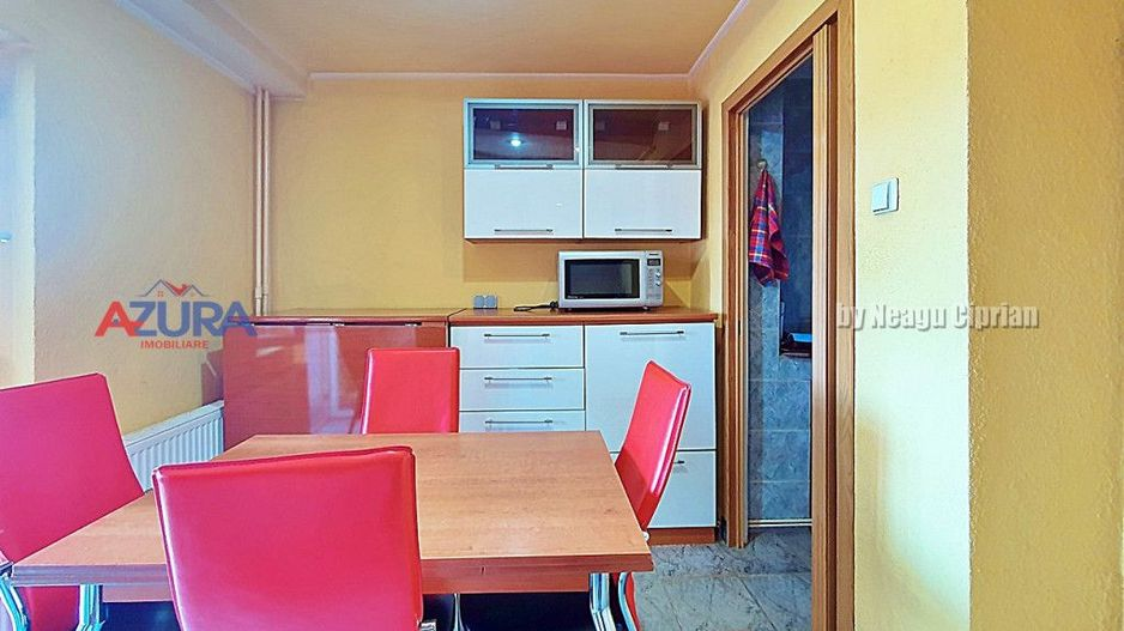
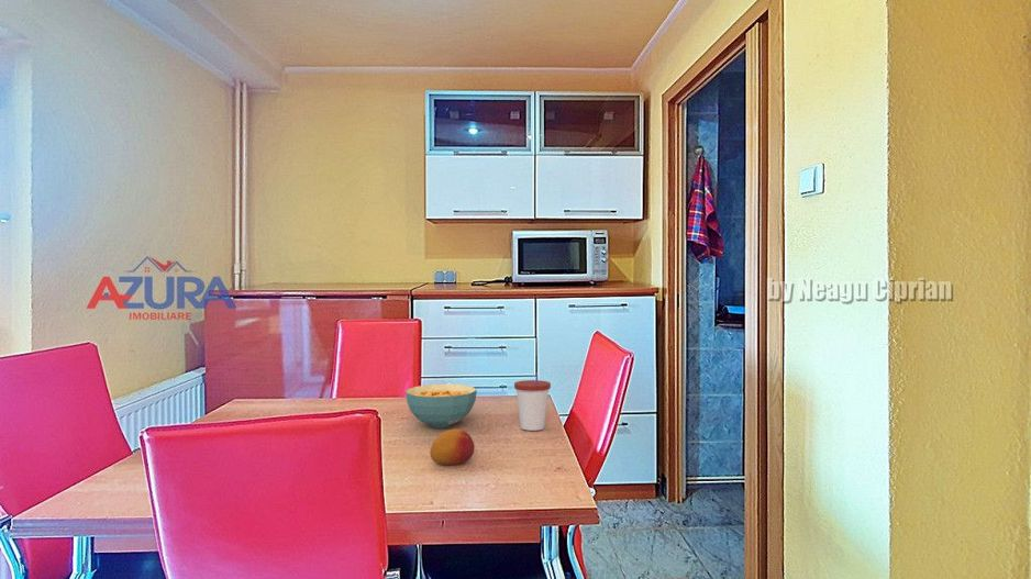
+ cup (532, 399)
+ cereal bowl (441, 407)
+ fruit (452, 446)
